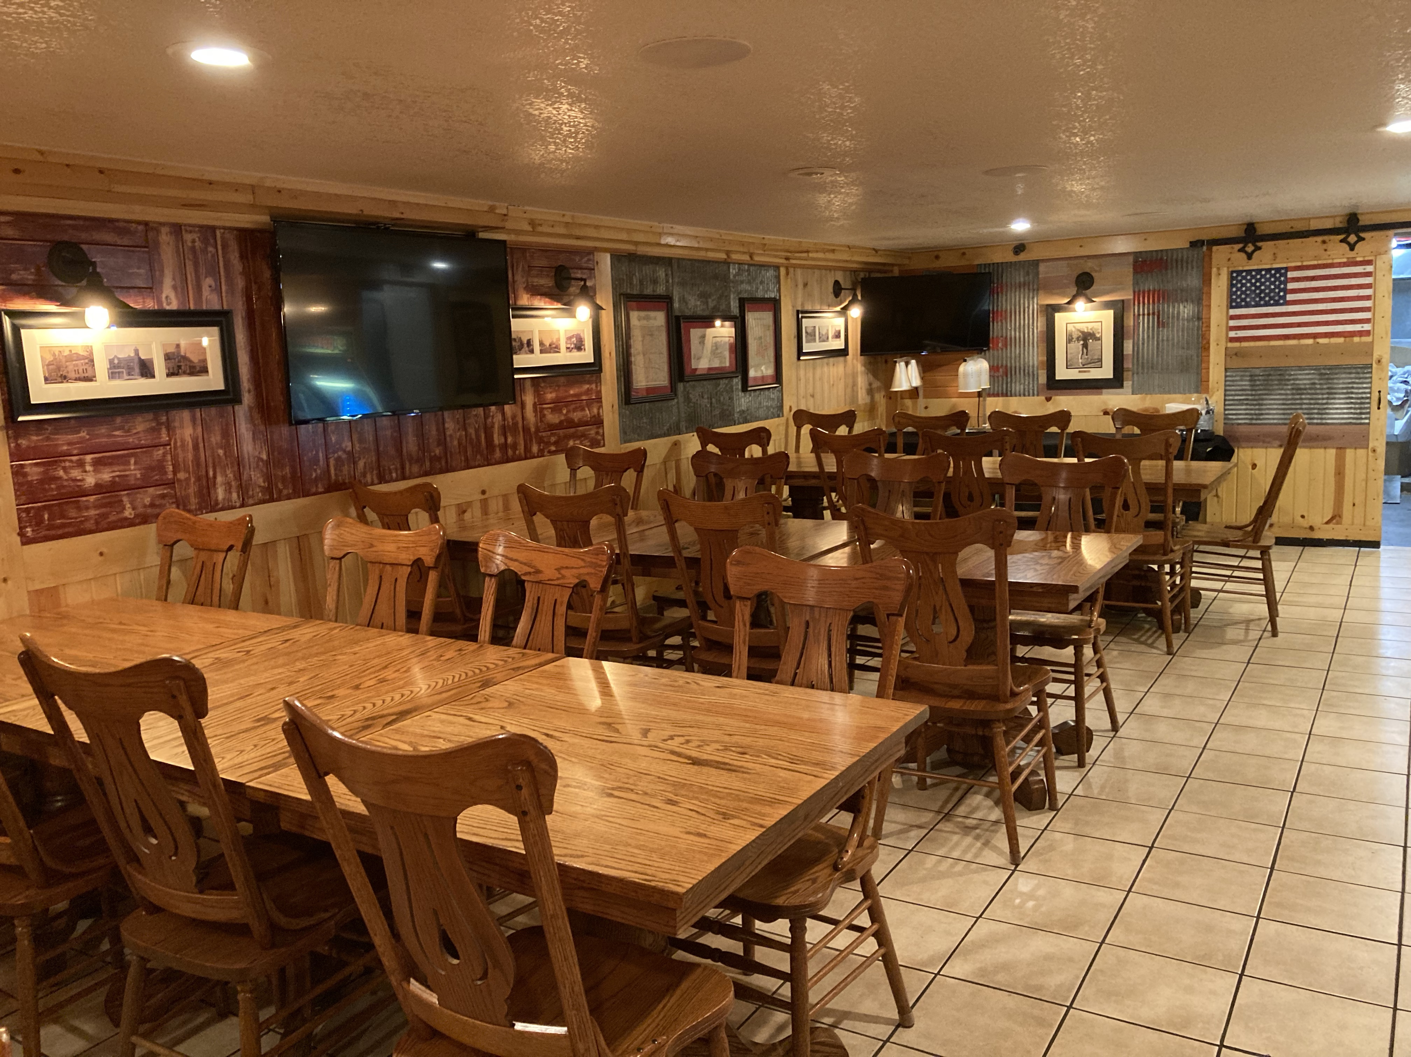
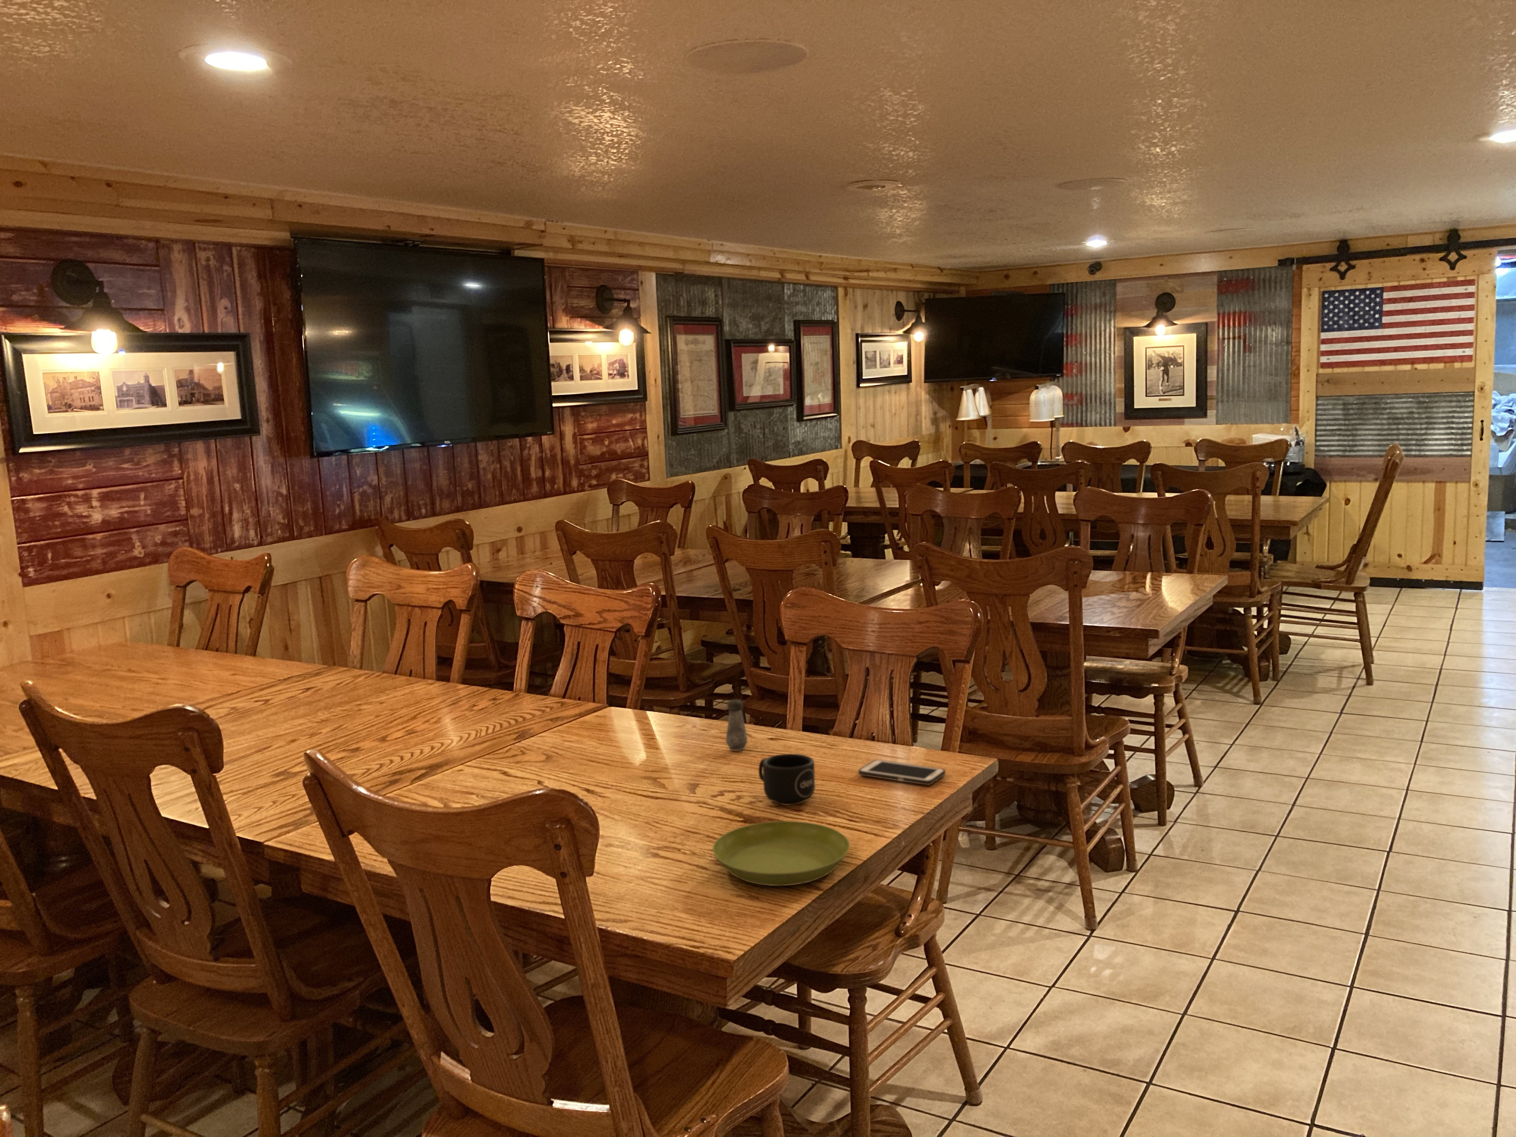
+ salt shaker (735, 725)
+ cell phone (901, 772)
+ saucer (782, 855)
+ mug (783, 779)
